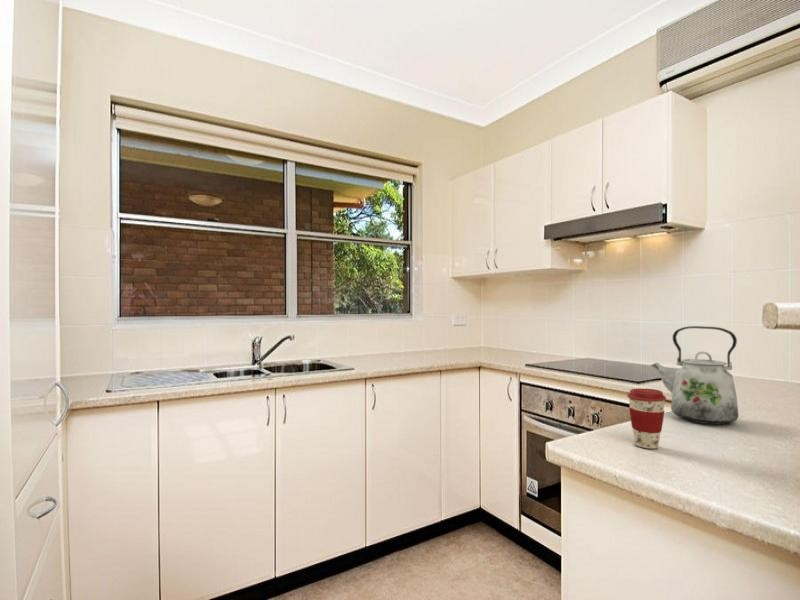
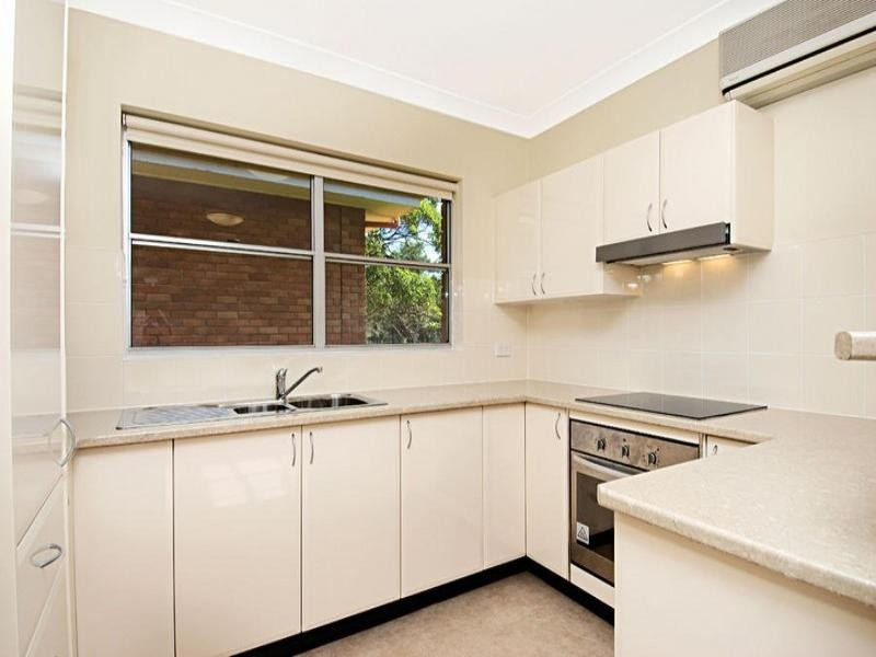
- kettle (691, 371)
- coffee cup (646, 417)
